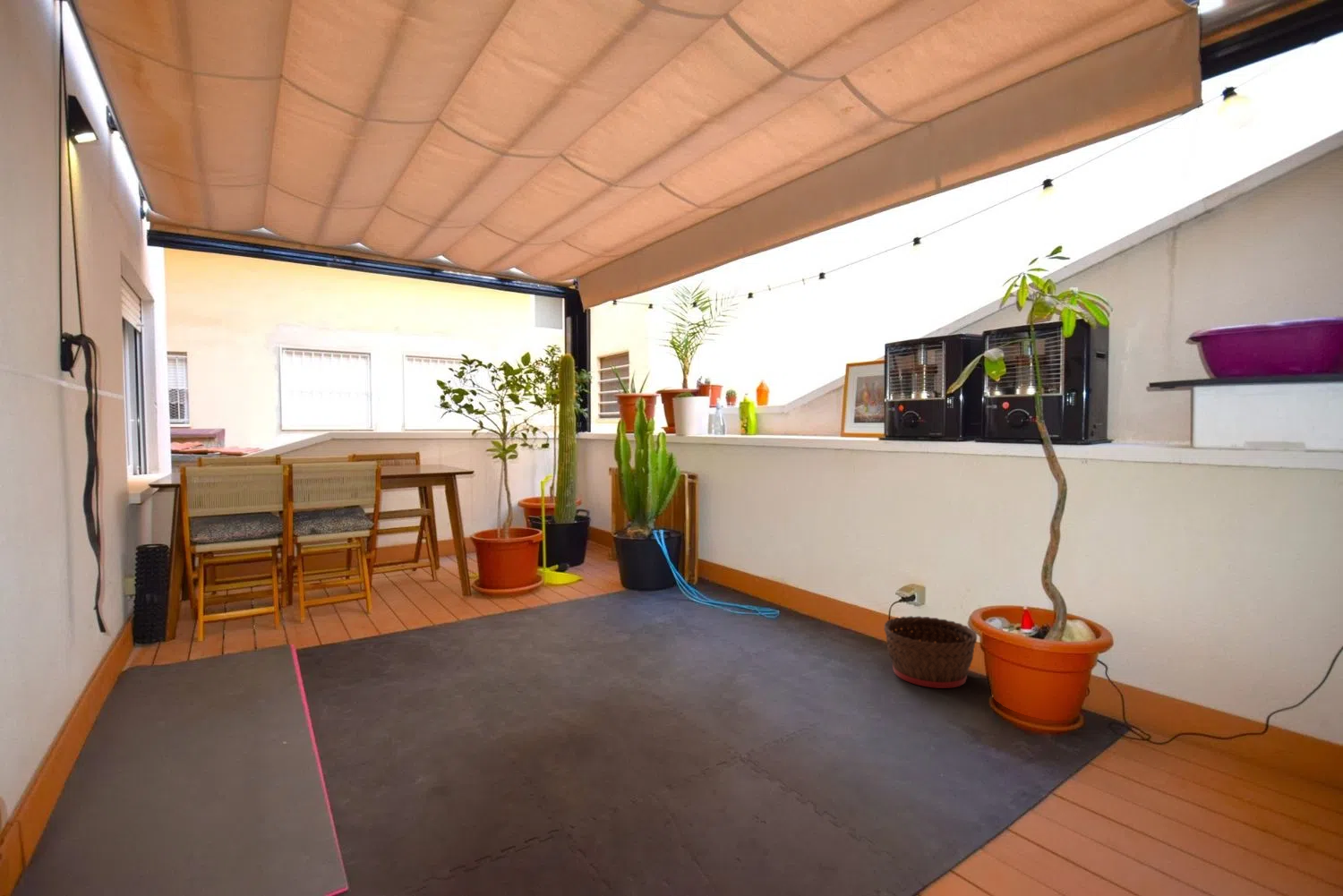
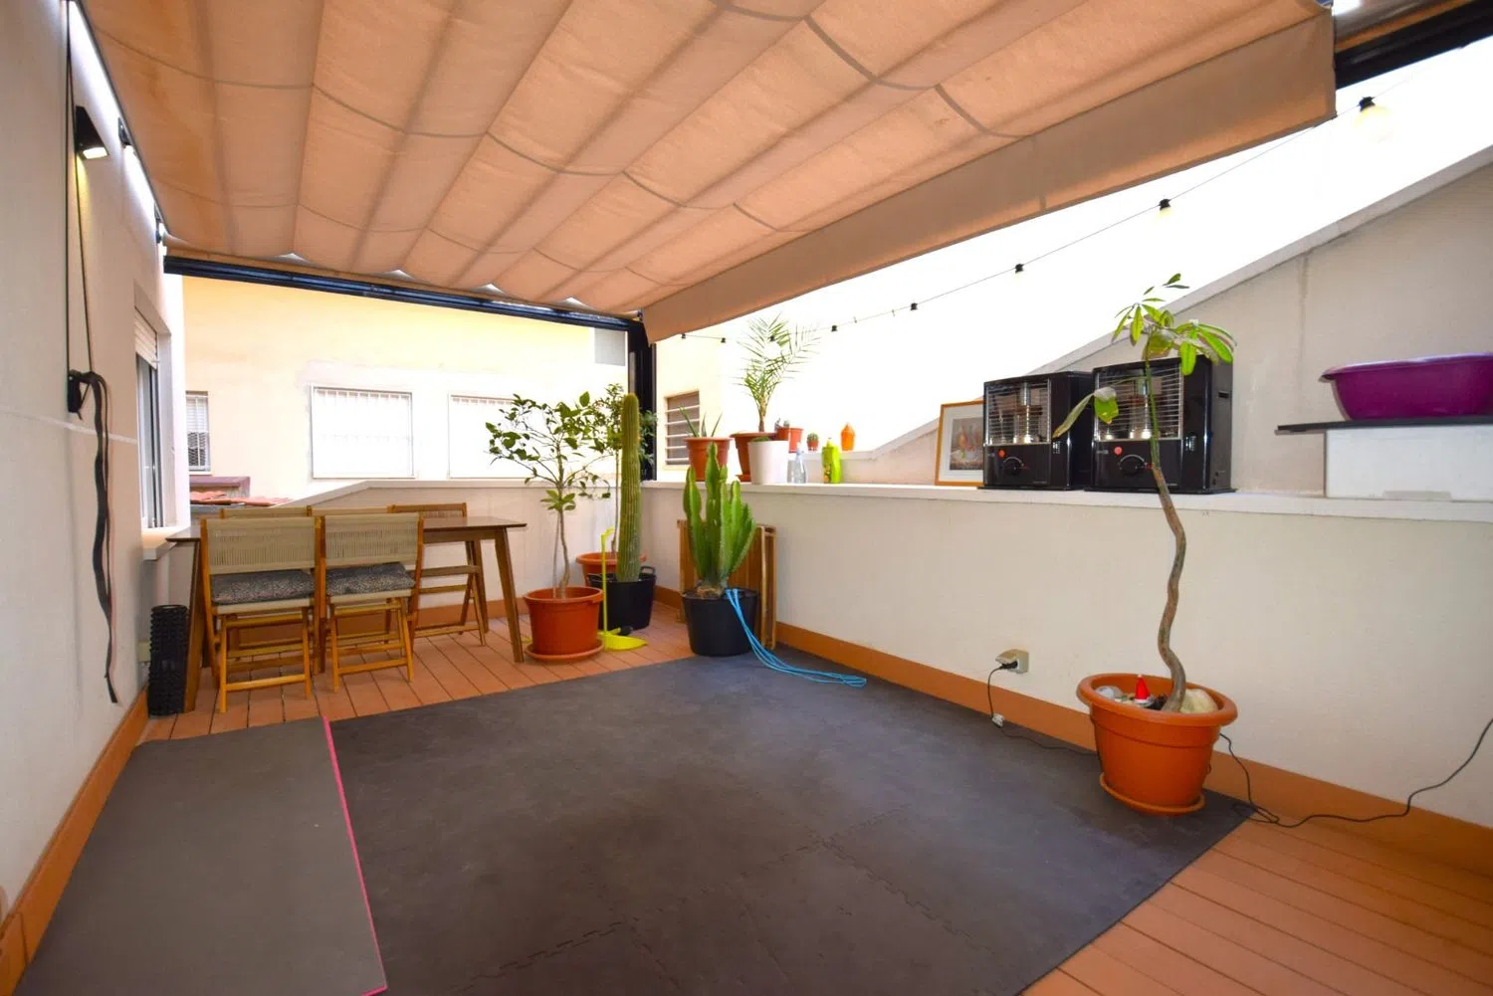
- basket (928, 652)
